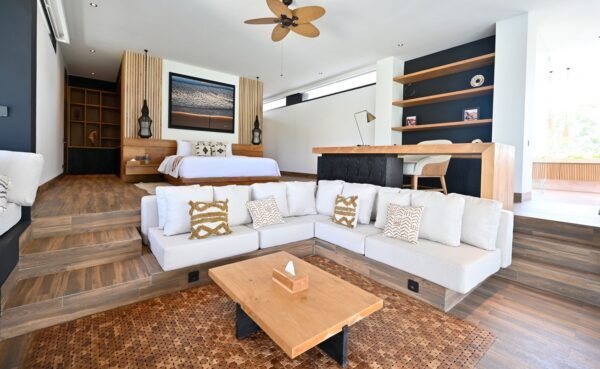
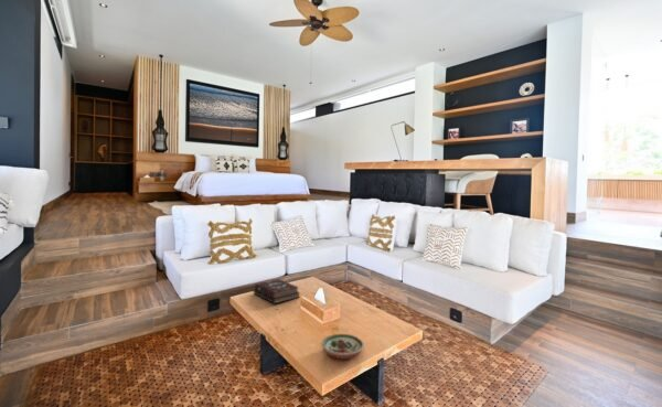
+ decorative bowl (342, 347)
+ hardback book (276, 290)
